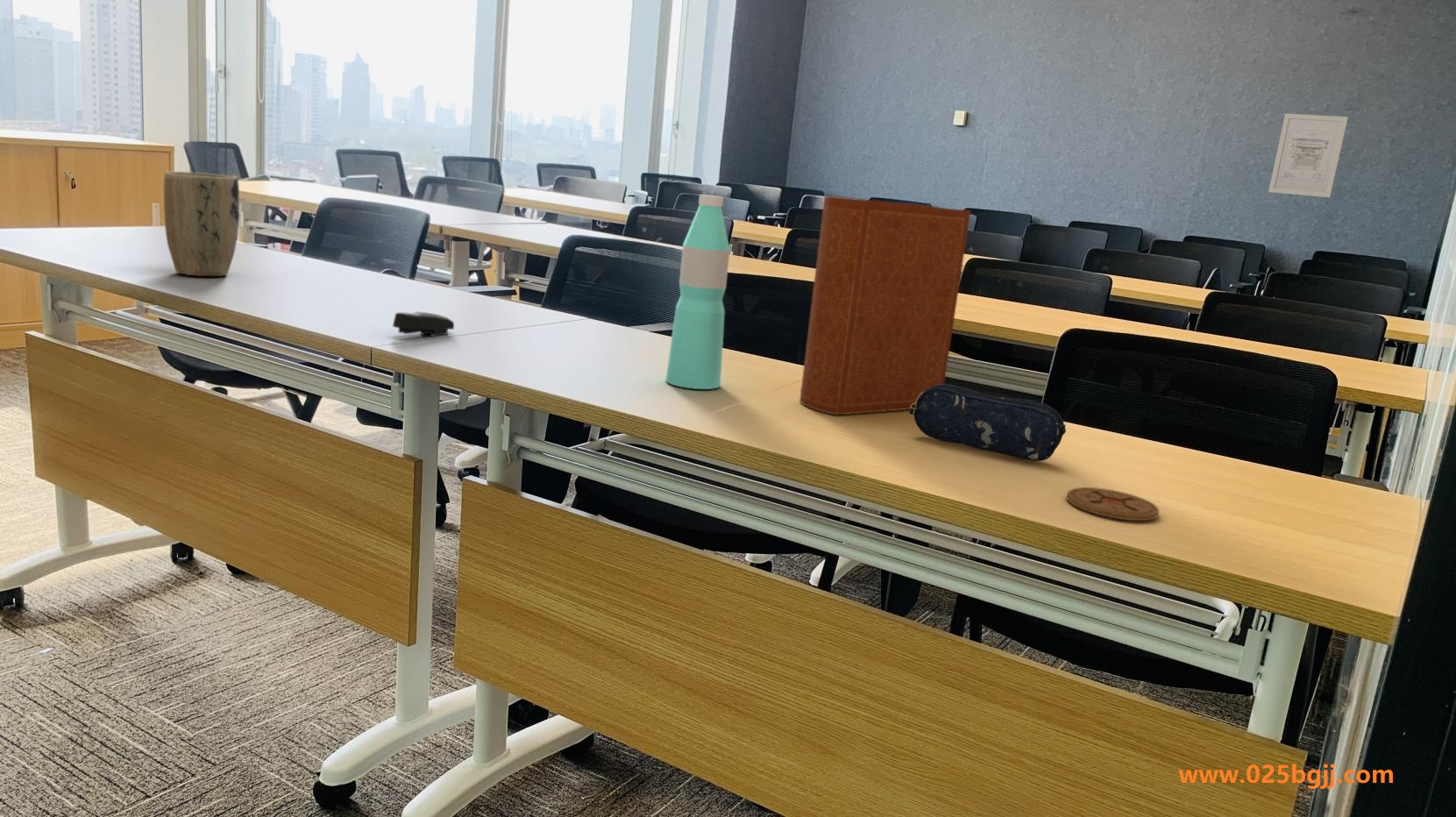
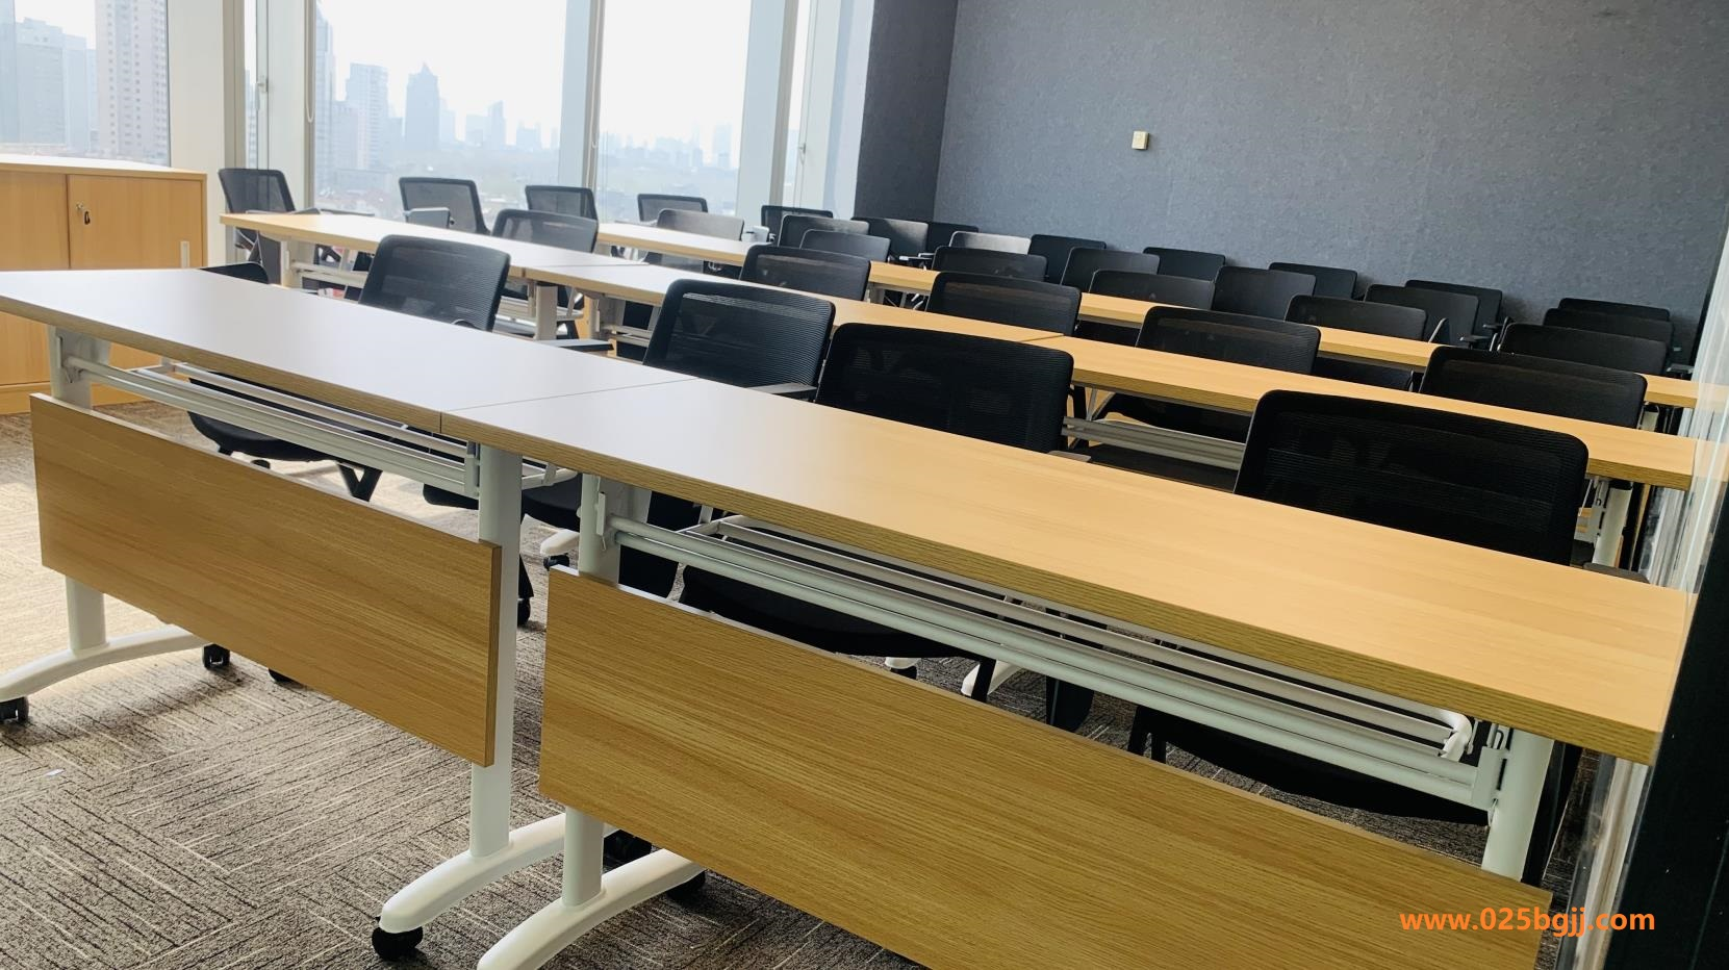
- coaster (1112, 503)
- water bottle (701, 291)
- wall art (1307, 155)
- plant pot (202, 224)
- stapler (424, 324)
- pencil case (987, 422)
- book (882, 306)
